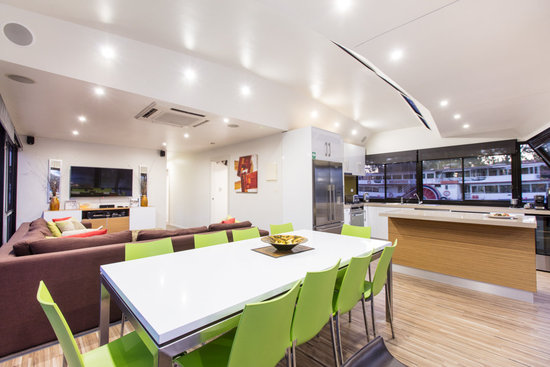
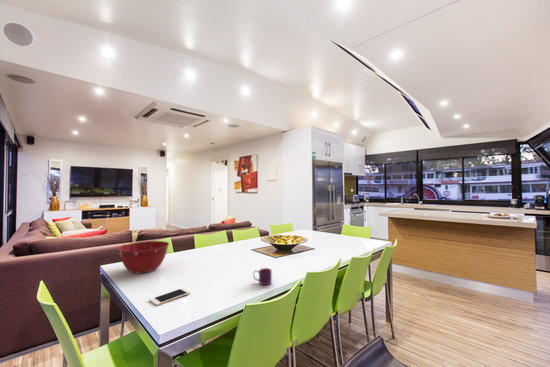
+ mixing bowl (144, 257)
+ cell phone (170, 296)
+ mug (262, 276)
